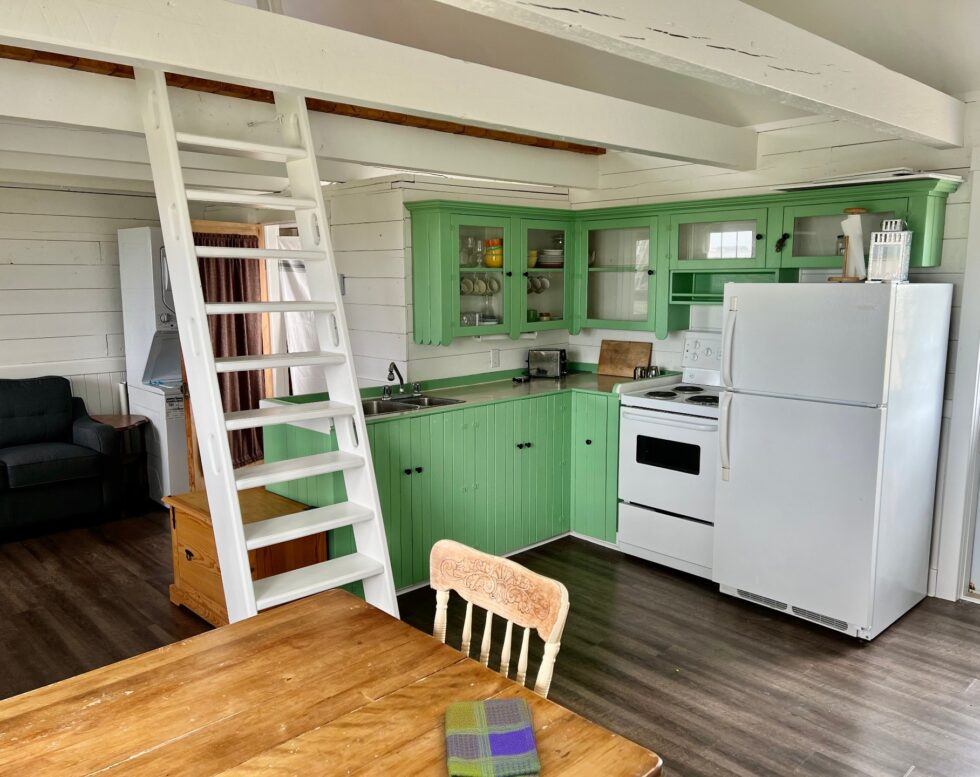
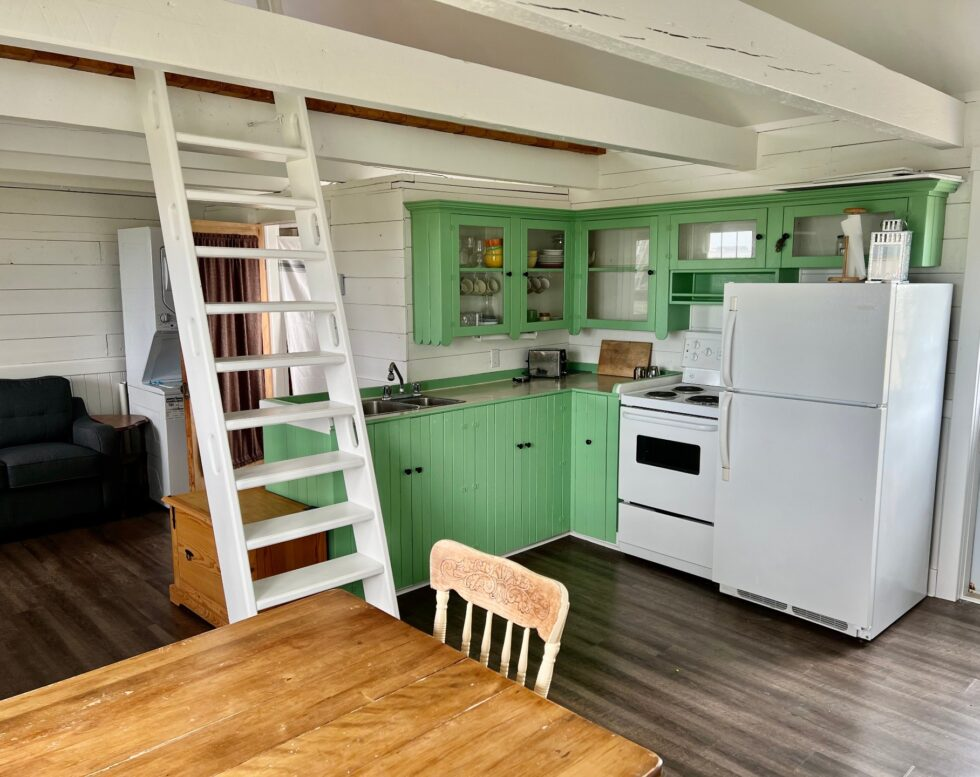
- dish towel (490, 737)
